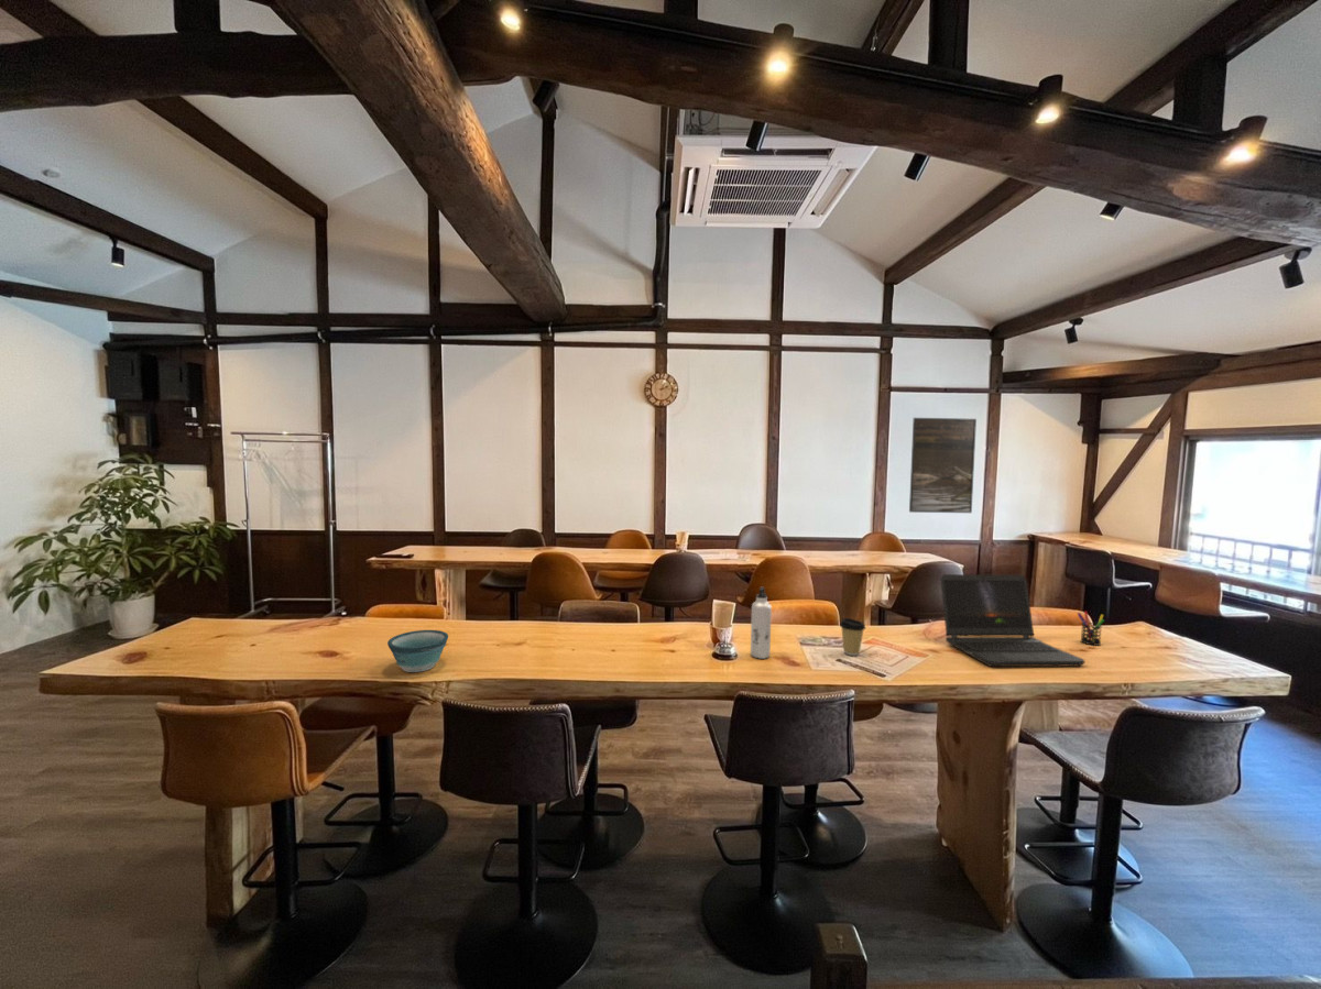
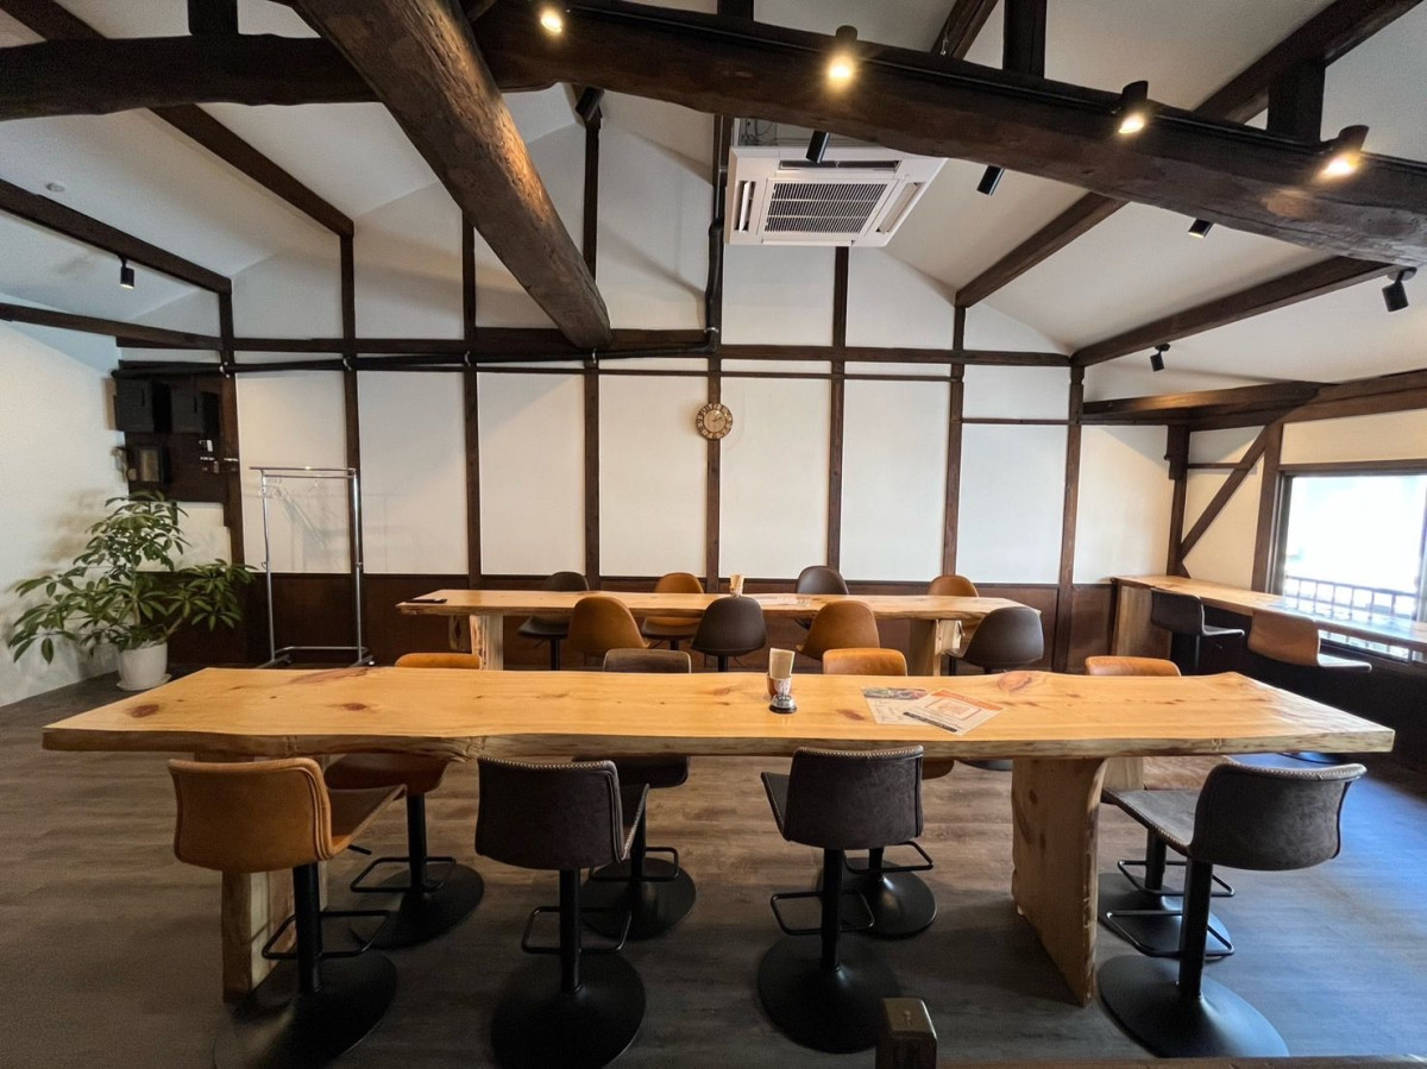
- laptop computer (1008, 617)
- water bottle (761, 620)
- pen holder (1092, 627)
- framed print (942, 465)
- coffee cup (852, 637)
- bowl (418, 652)
